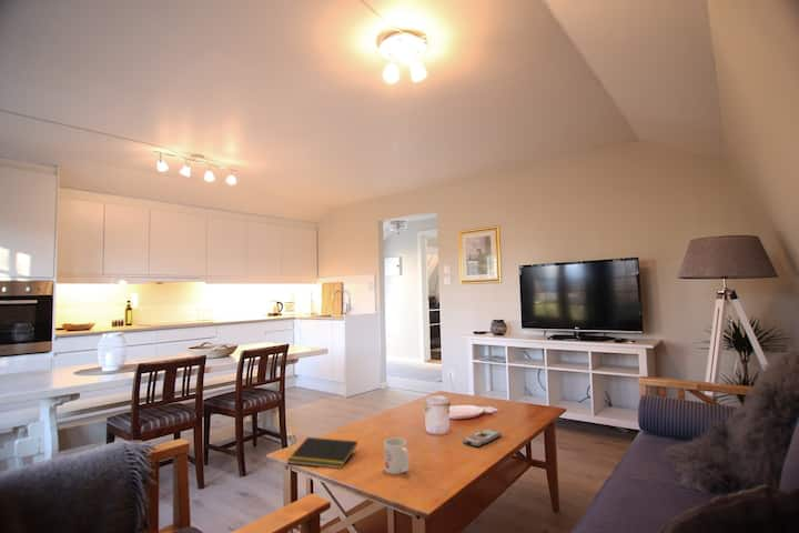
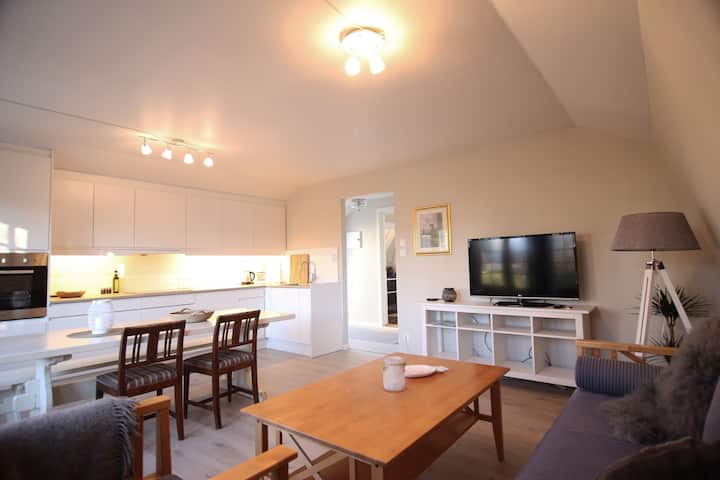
- remote control (483, 436)
- mug (398, 456)
- notepad (323, 452)
